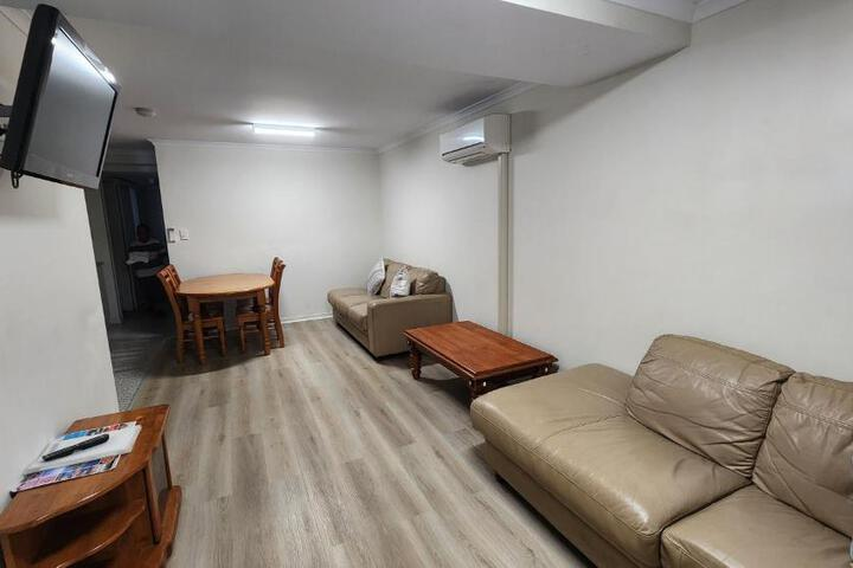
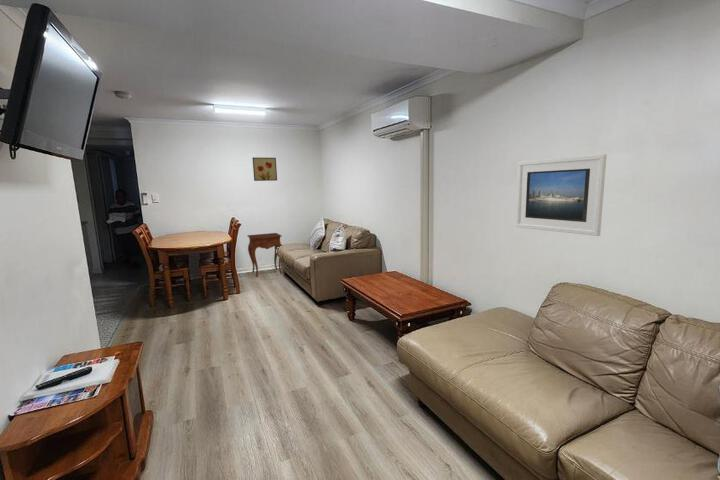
+ wall art (264, 169)
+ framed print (555, 195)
+ side table (265, 248)
